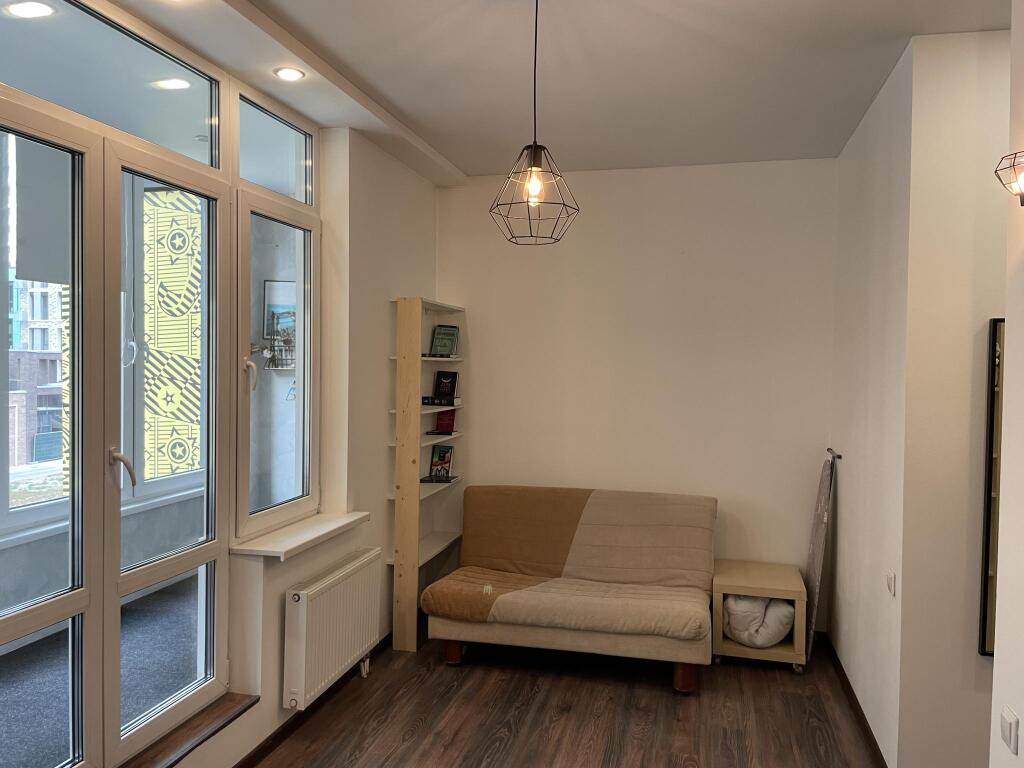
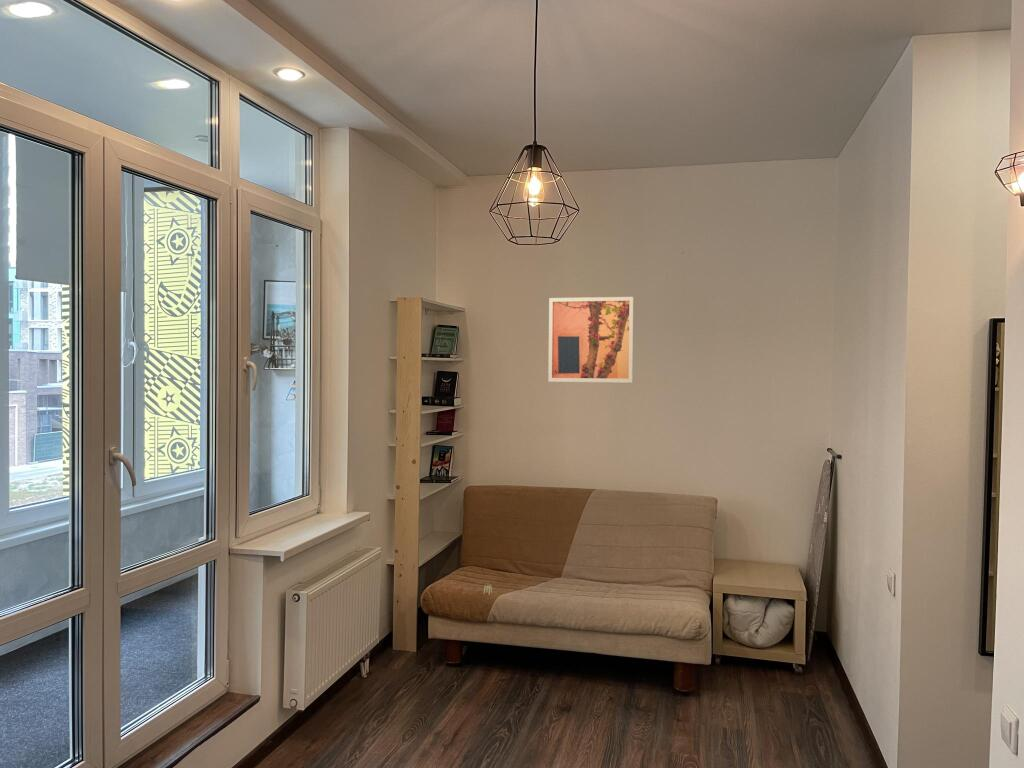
+ wall art (590, 339)
